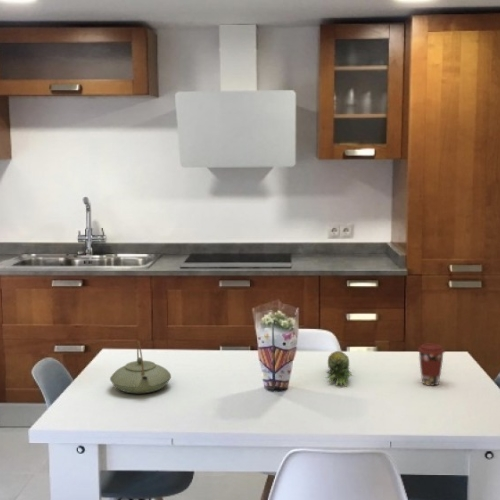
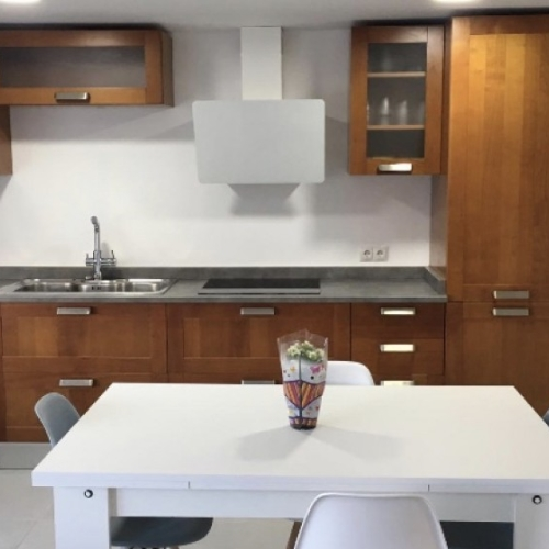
- teapot (140, 366)
- coffee cup (430, 364)
- fruit (337, 367)
